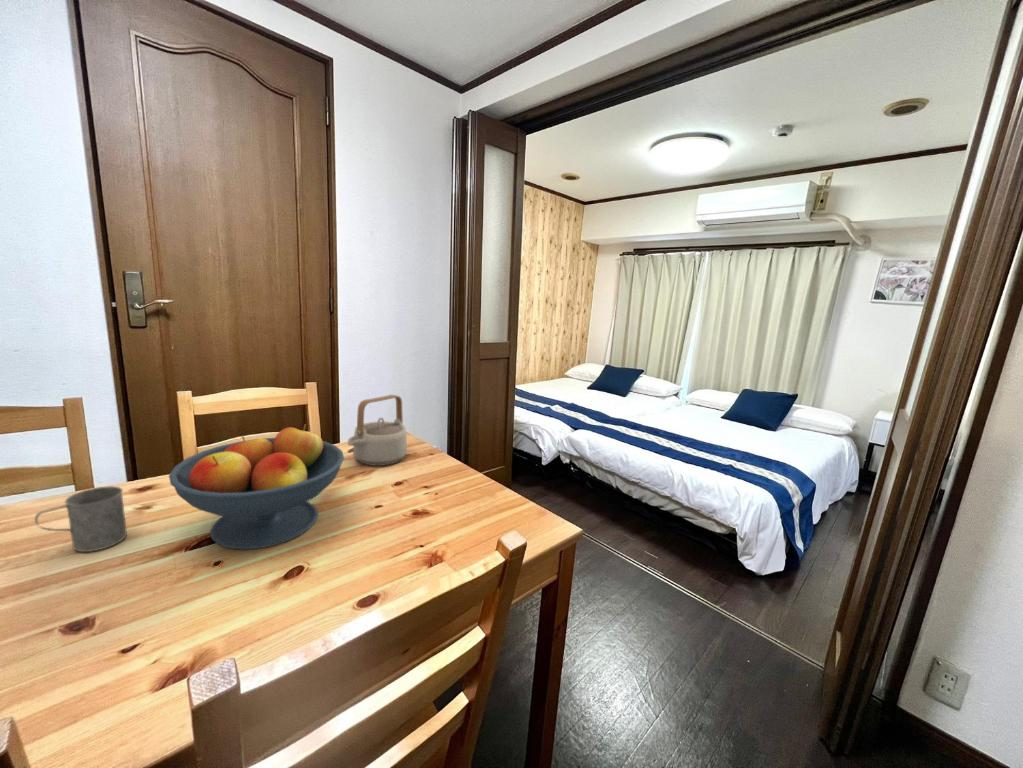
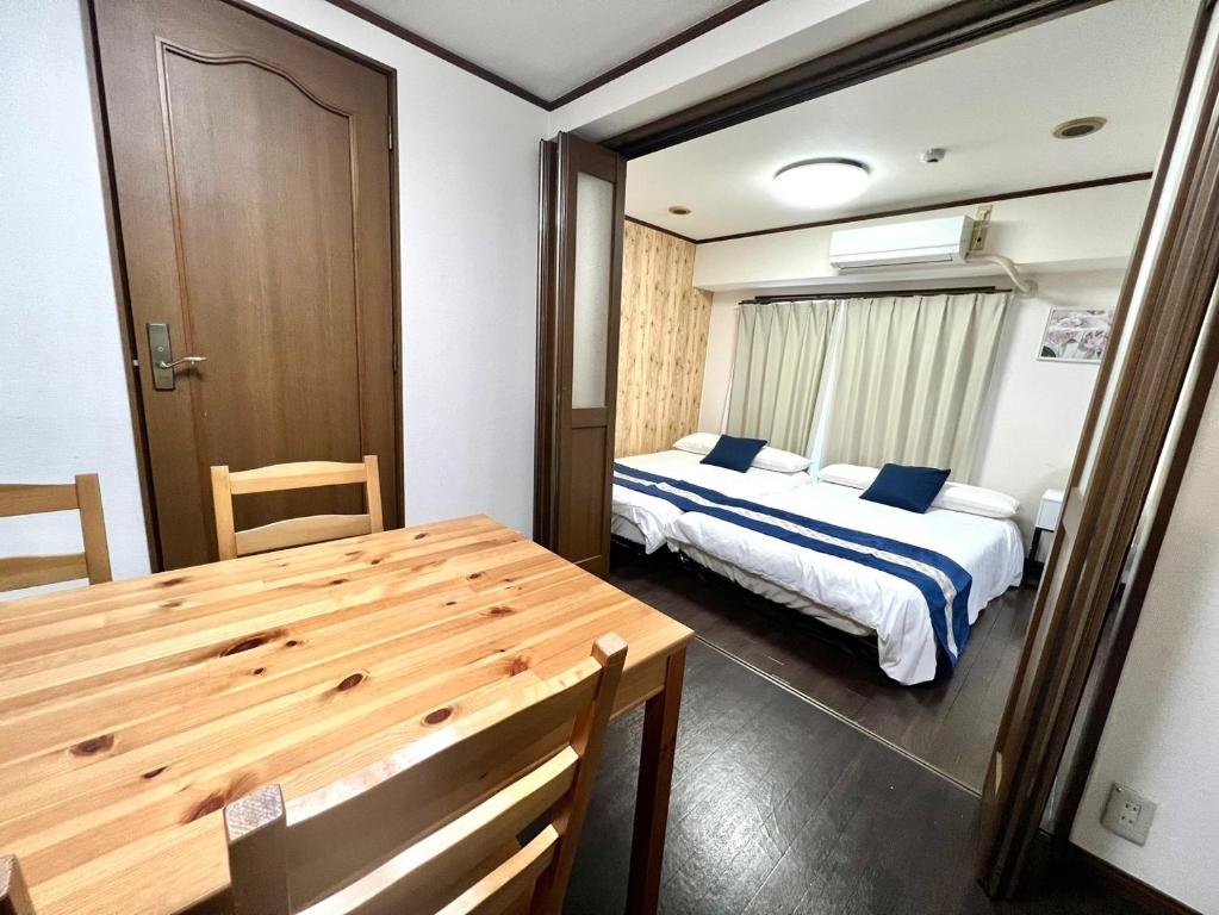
- mug (84, 522)
- fruit bowl (265, 481)
- teapot (376, 429)
